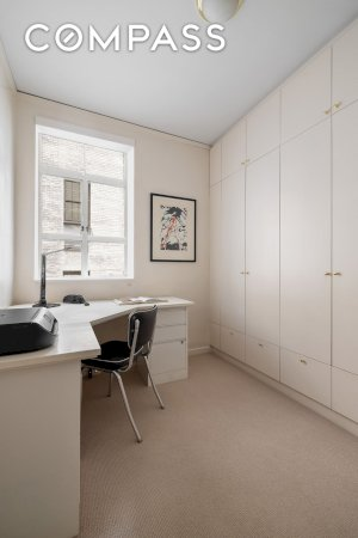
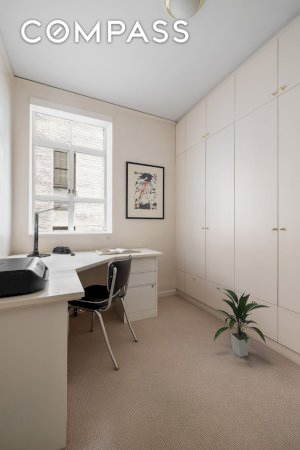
+ indoor plant (237, 320)
